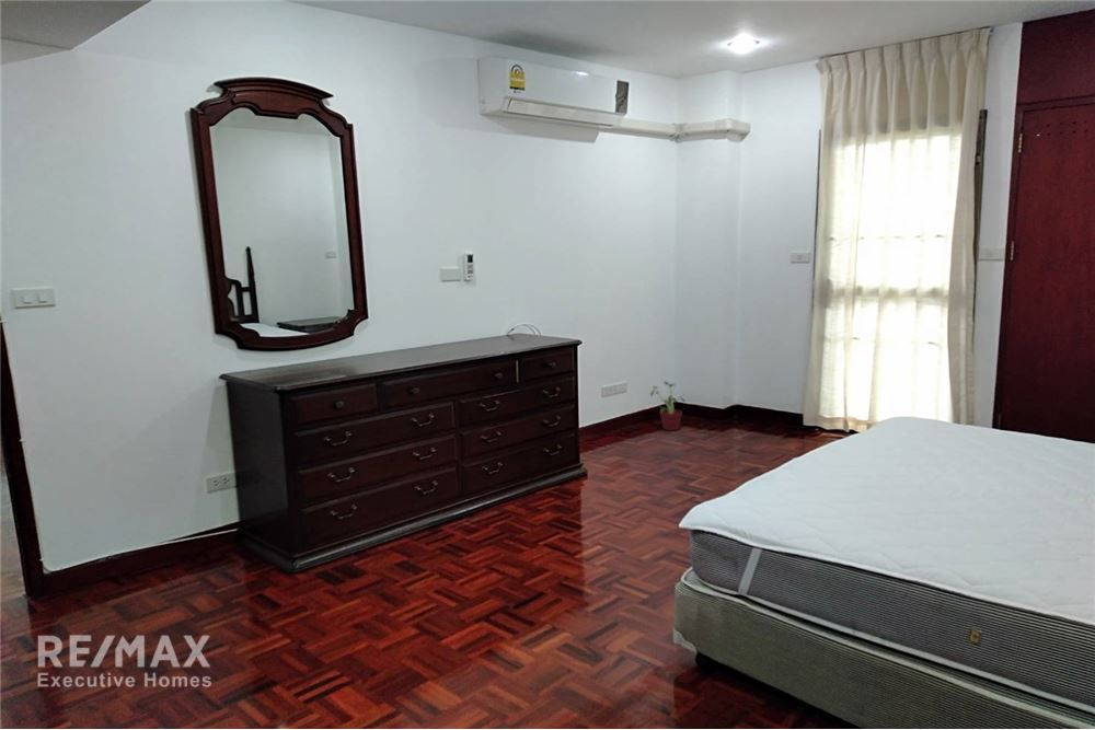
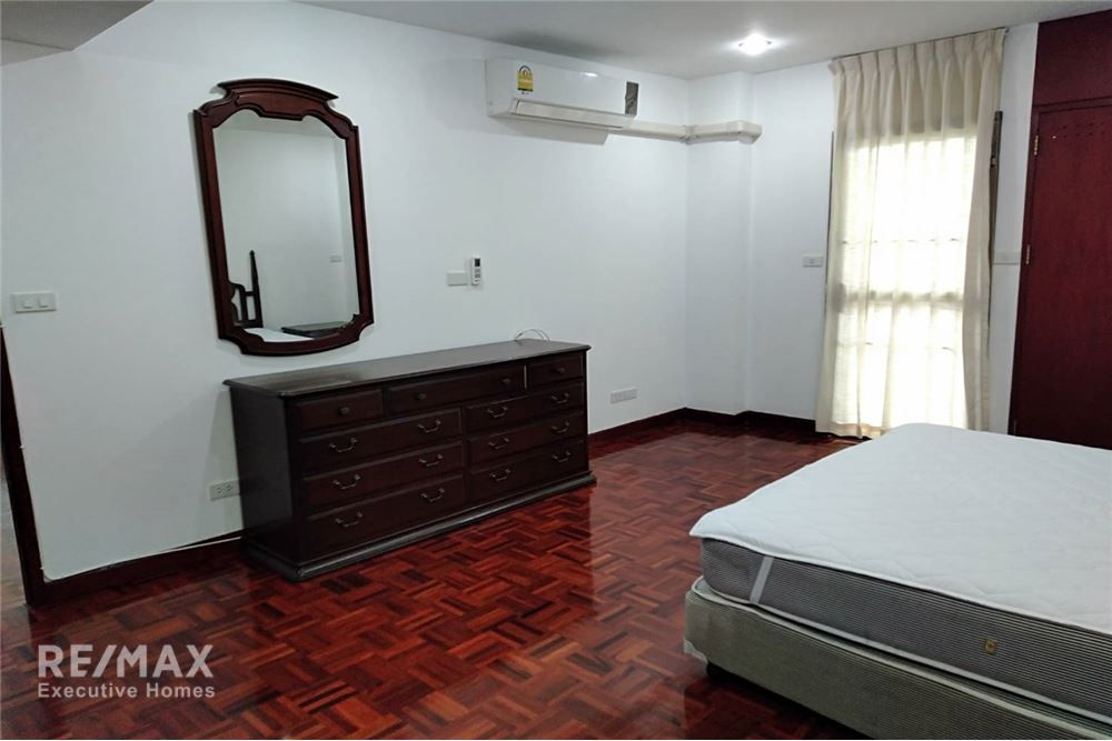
- potted plant (665, 403)
